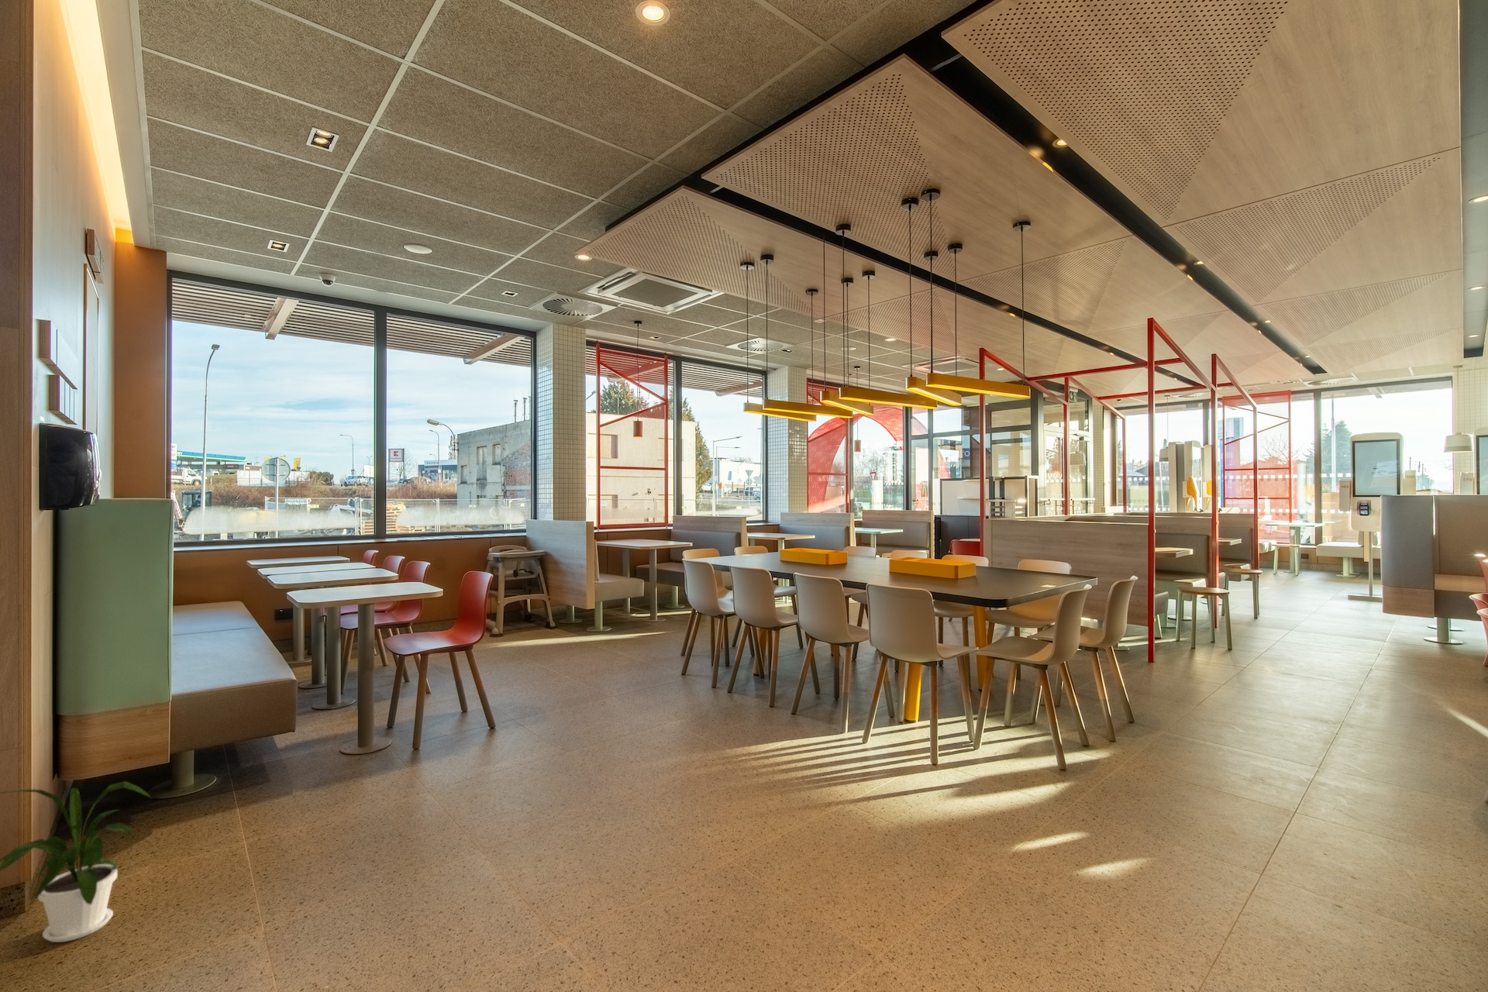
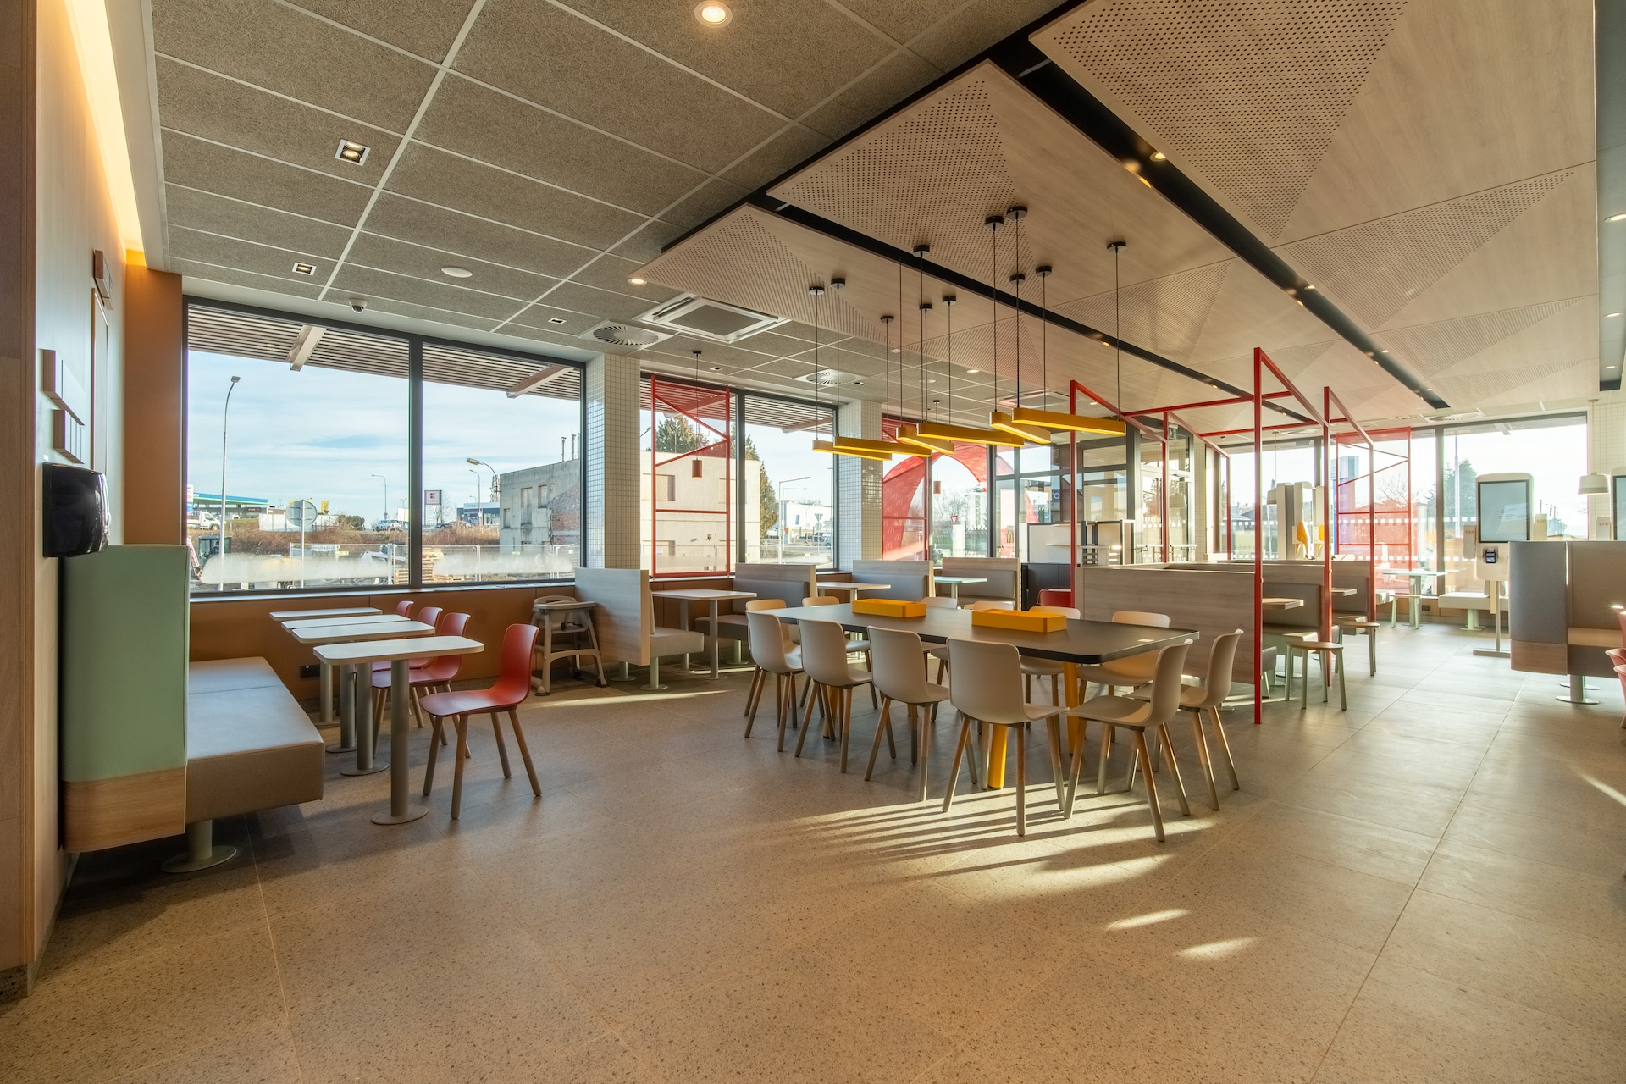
- house plant (73, 854)
